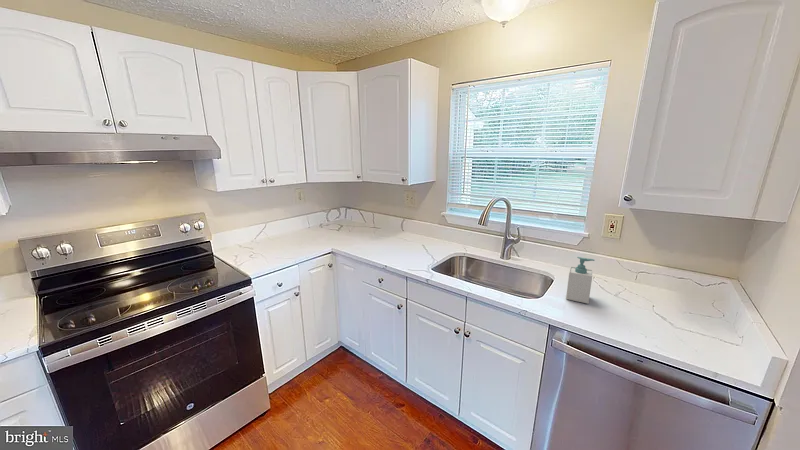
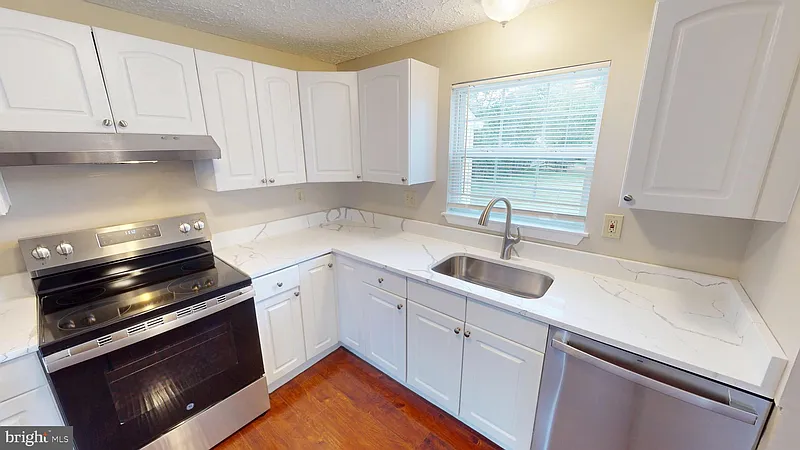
- soap bottle (580, 278)
